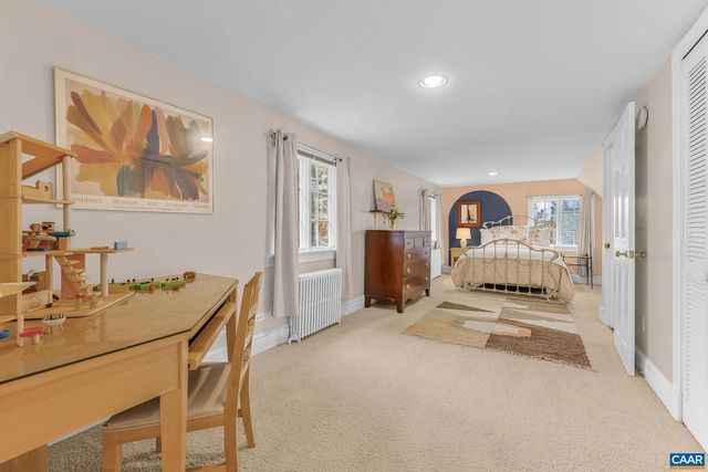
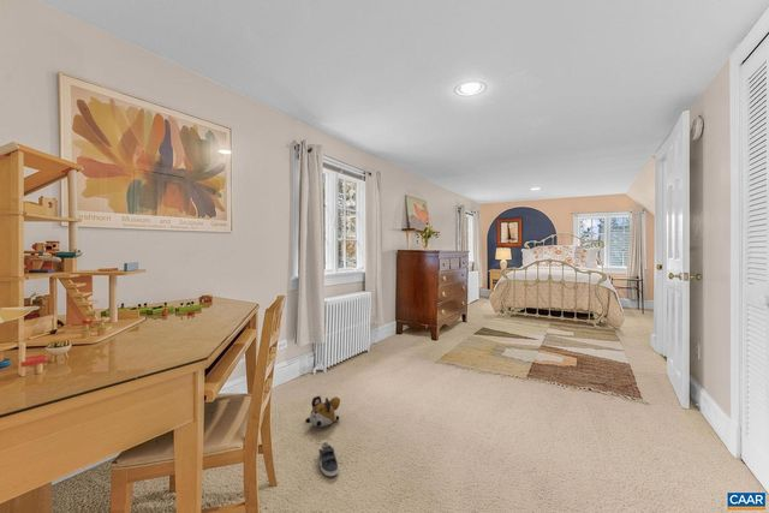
+ sneaker (327, 457)
+ plush toy (326, 408)
